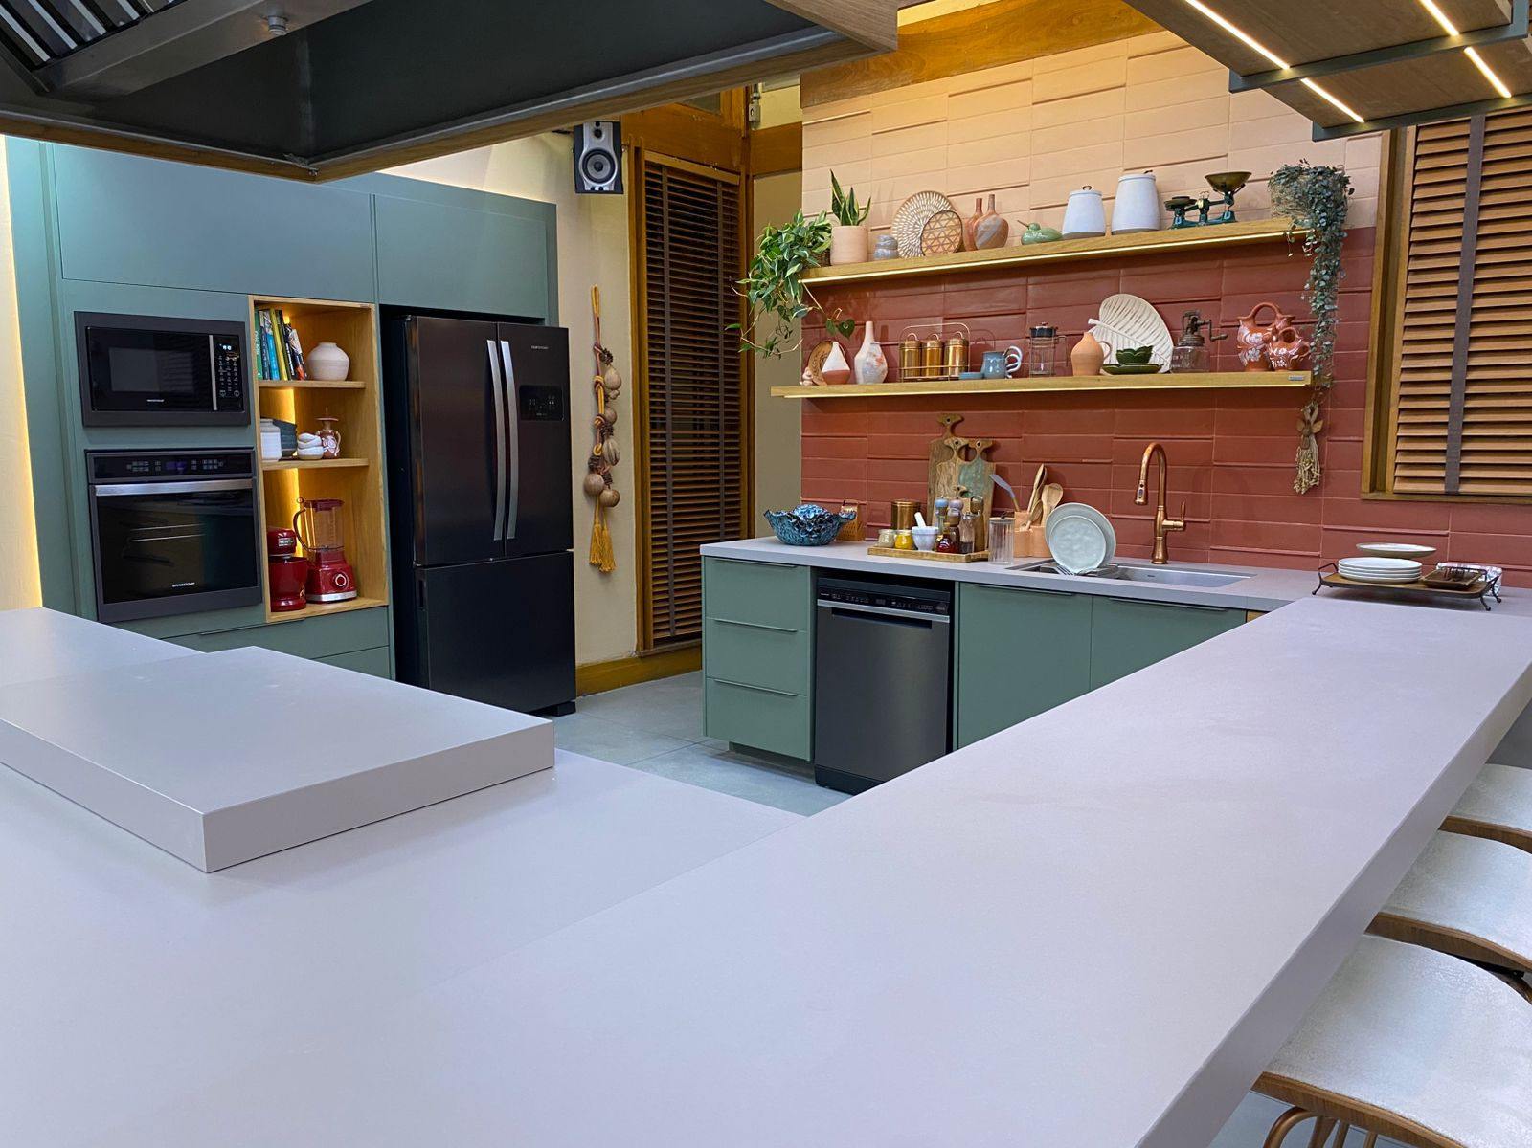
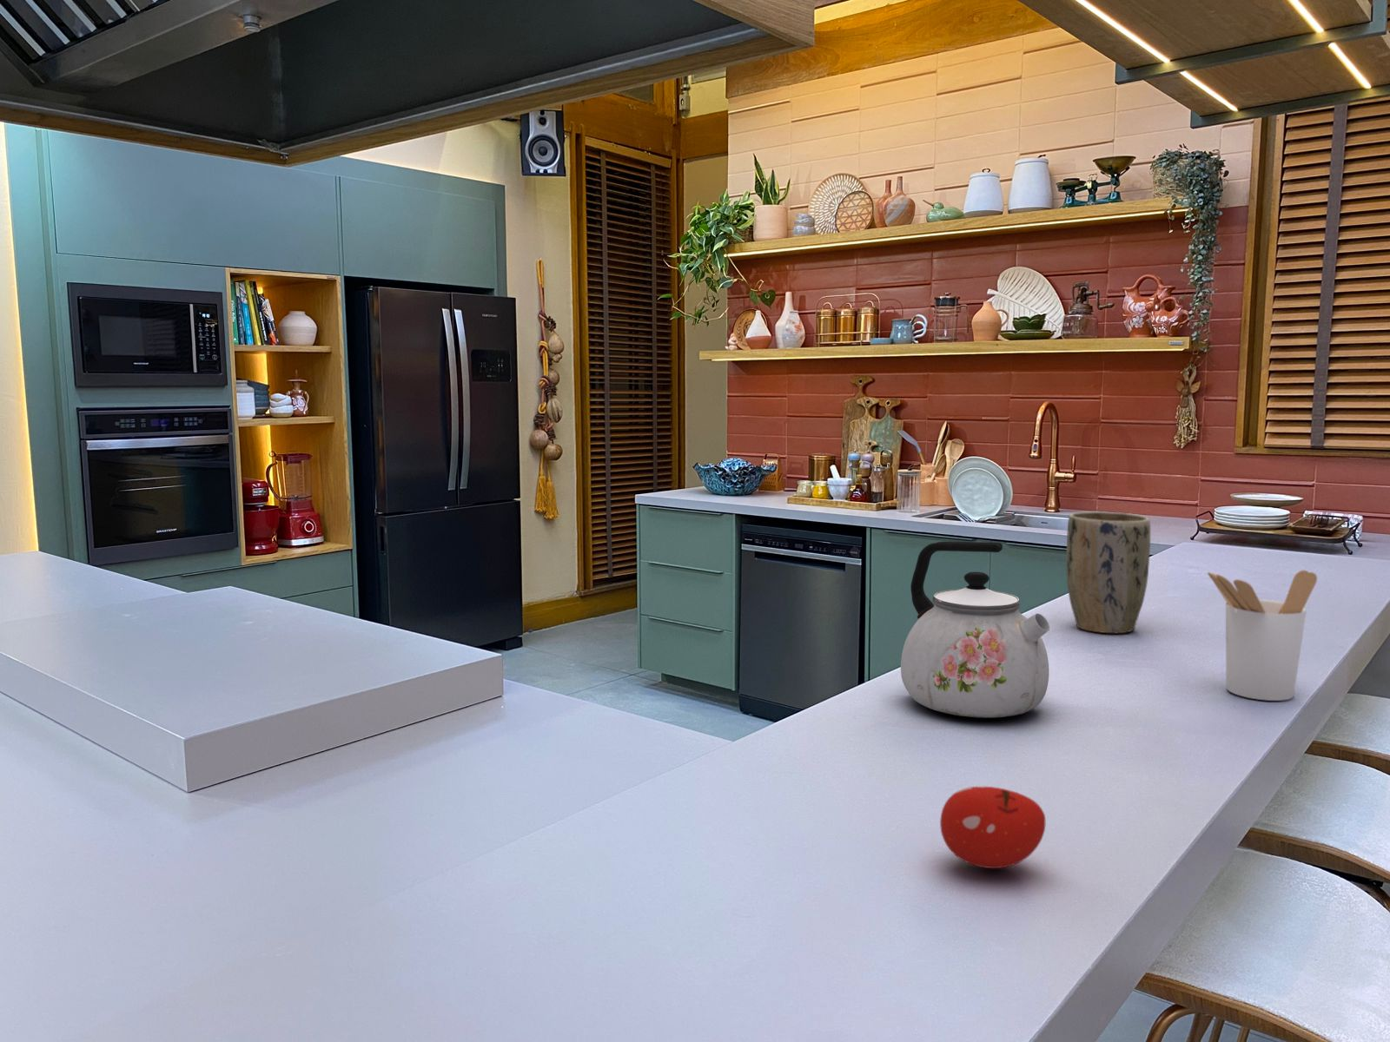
+ plant pot (1105, 571)
+ utensil holder (1252, 630)
+ kettle (976, 624)
+ fruit (992, 824)
